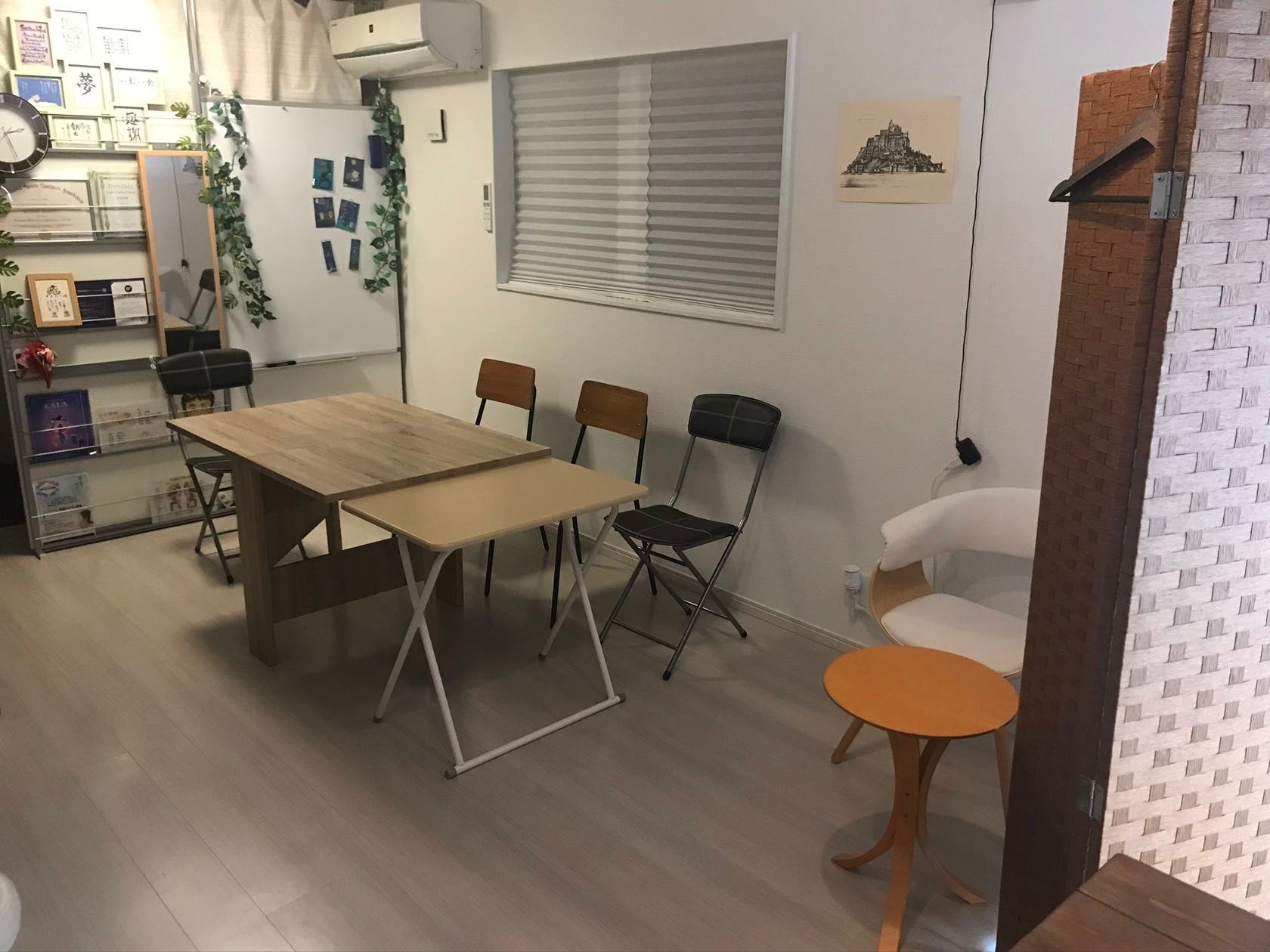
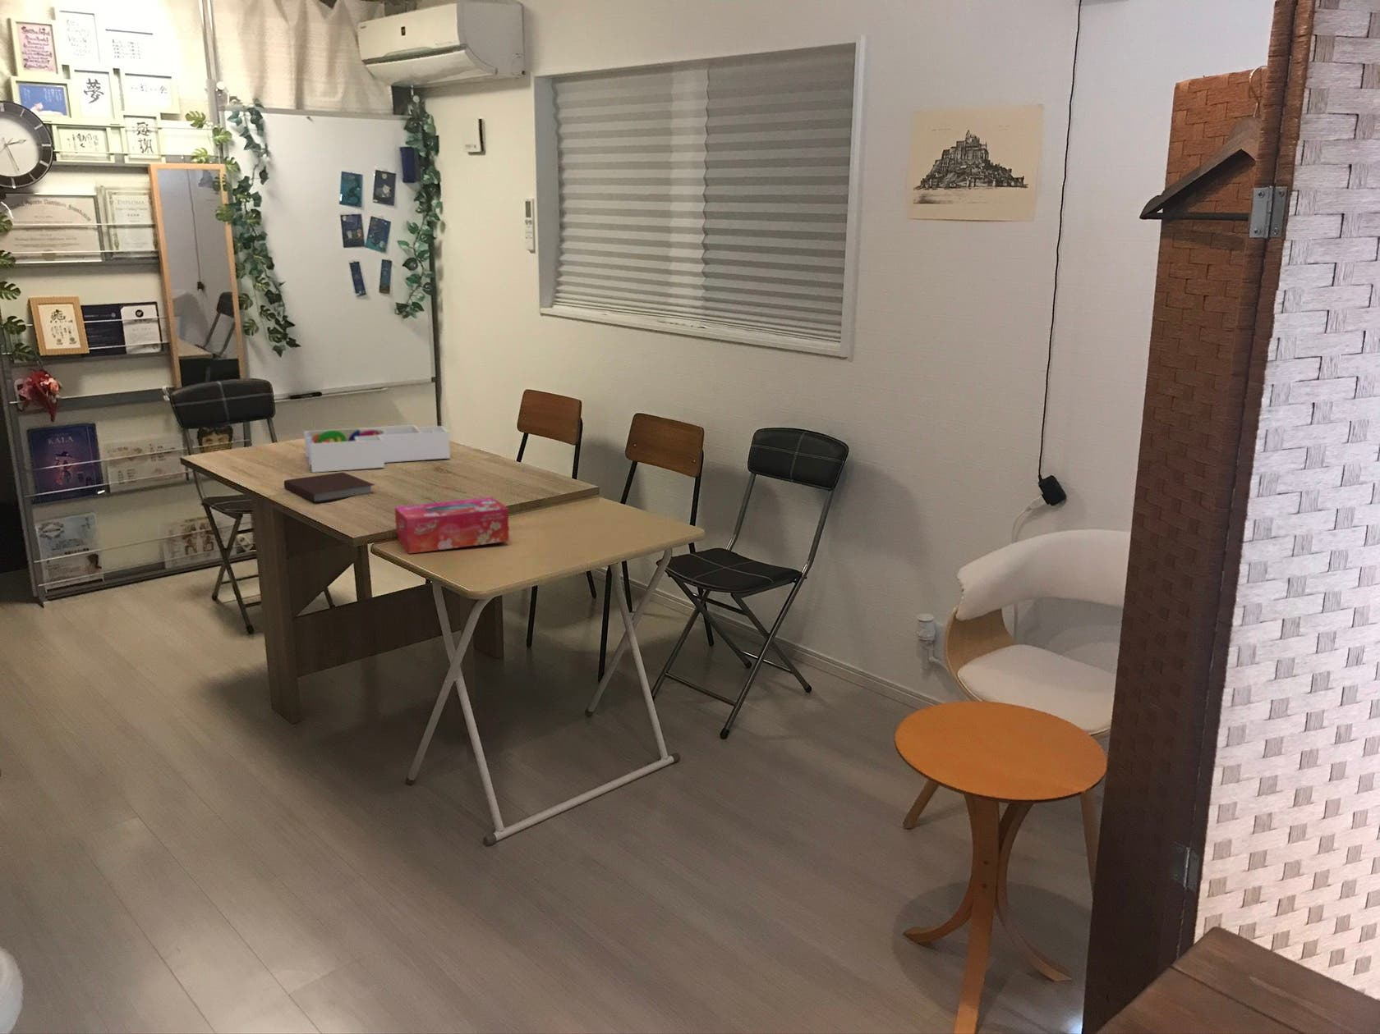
+ notebook (329, 487)
+ tissue box (452, 524)
+ desk organizer (378, 446)
